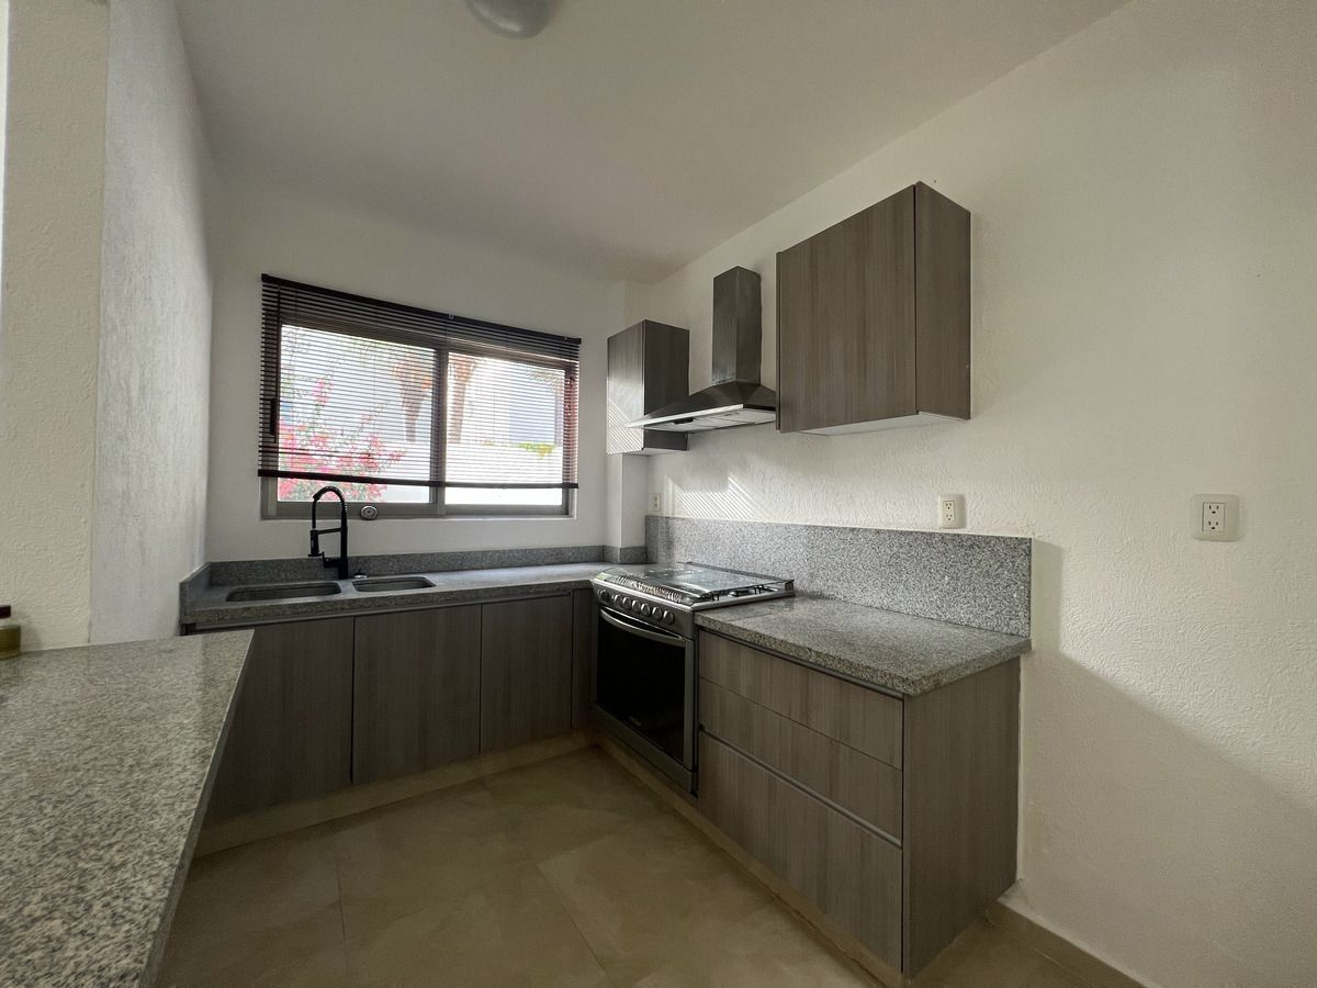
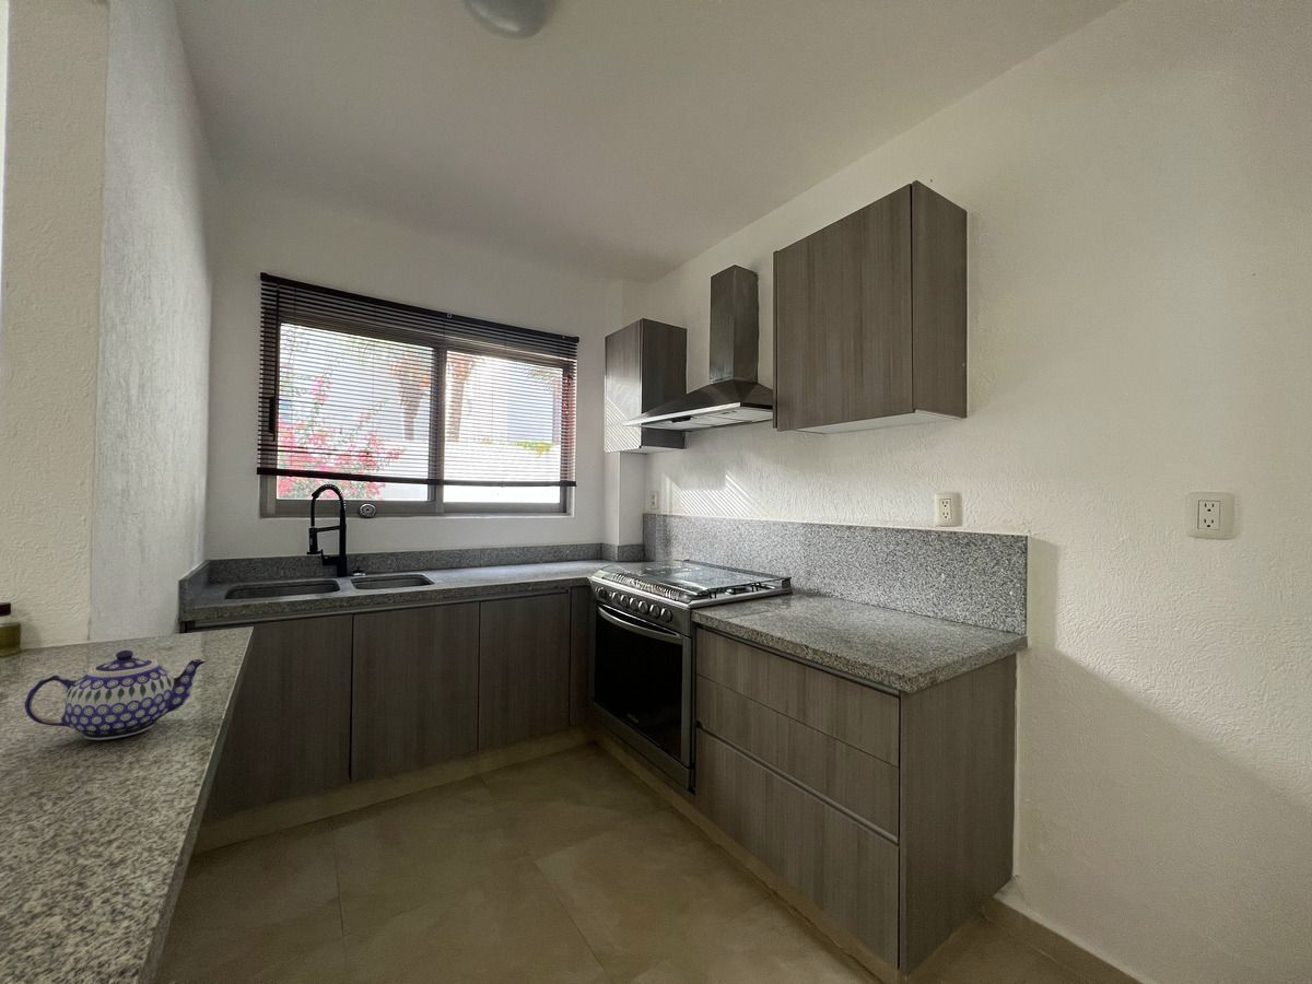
+ teapot (122, 690)
